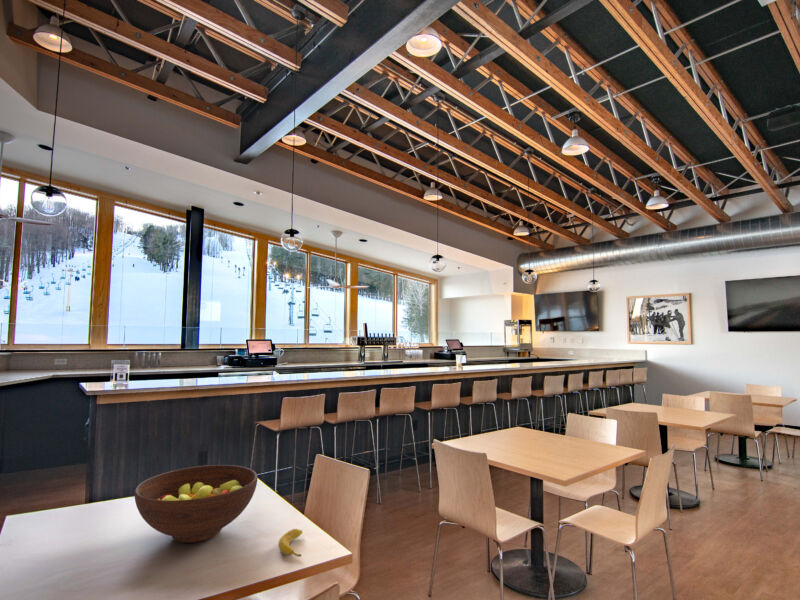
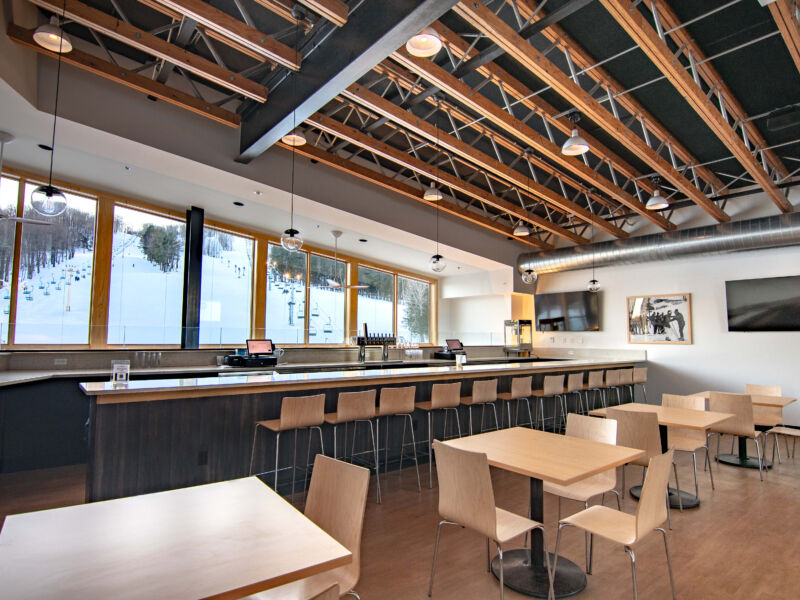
- fruit bowl (198, 507)
- banana (293, 539)
